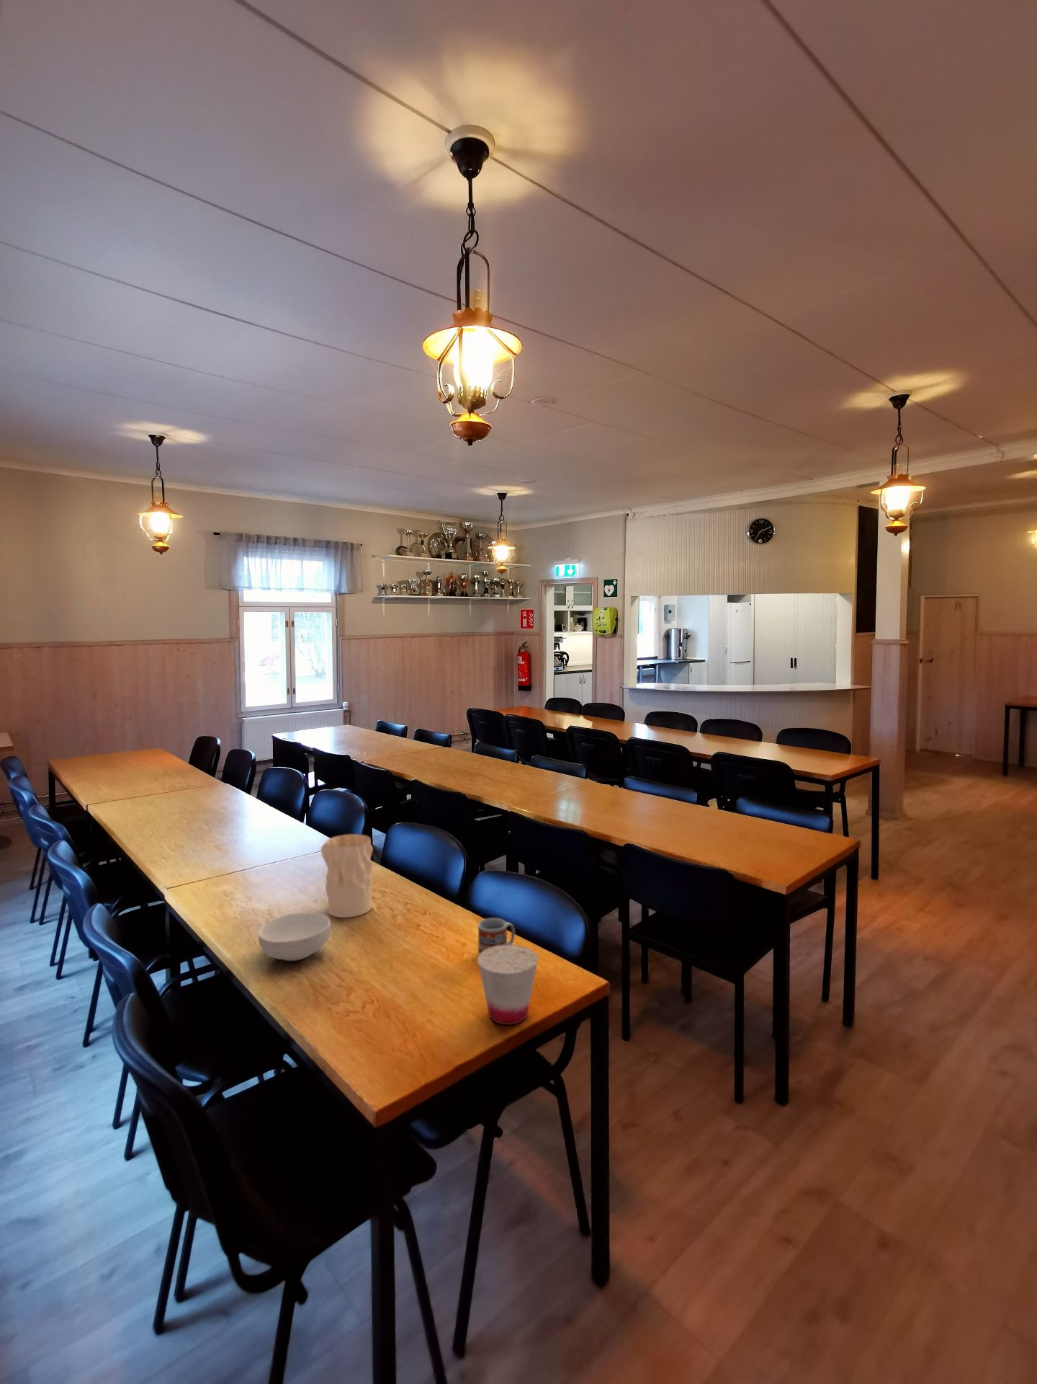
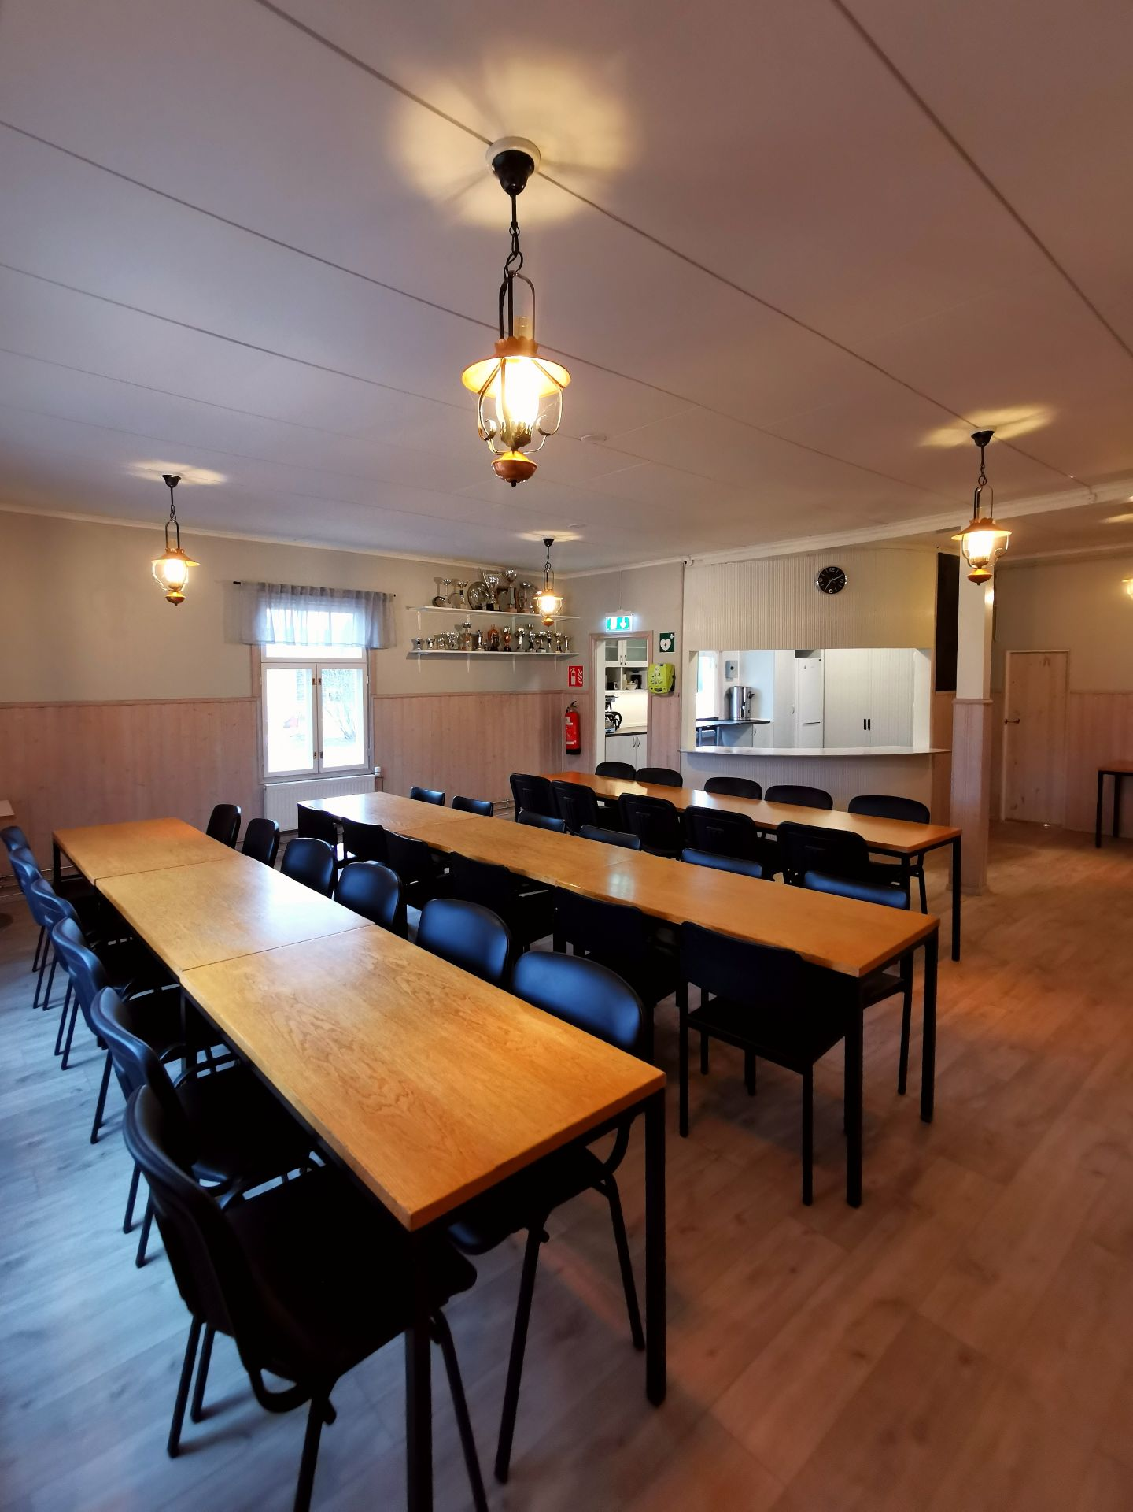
- cereal bowl (294, 939)
- cup (508, 986)
- vase (349, 874)
- cup (497, 938)
